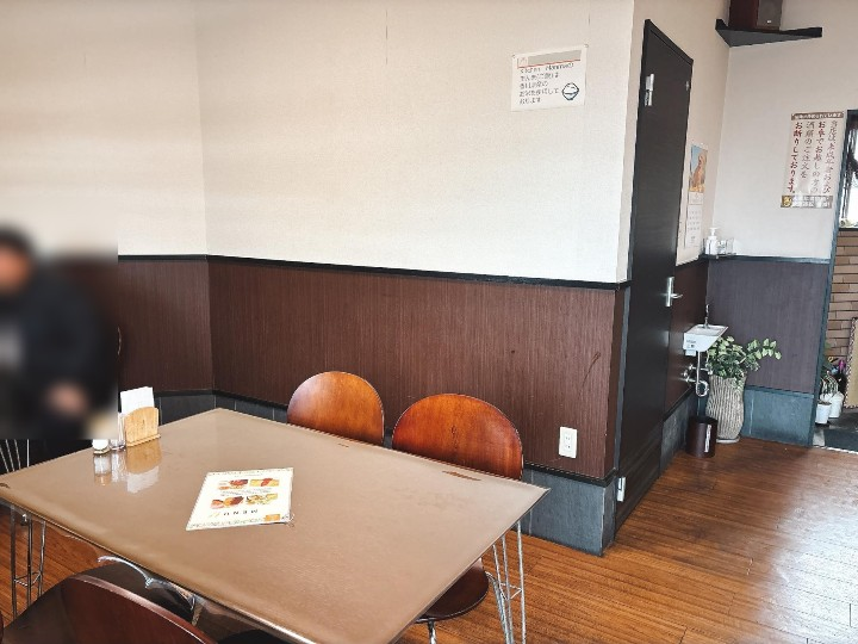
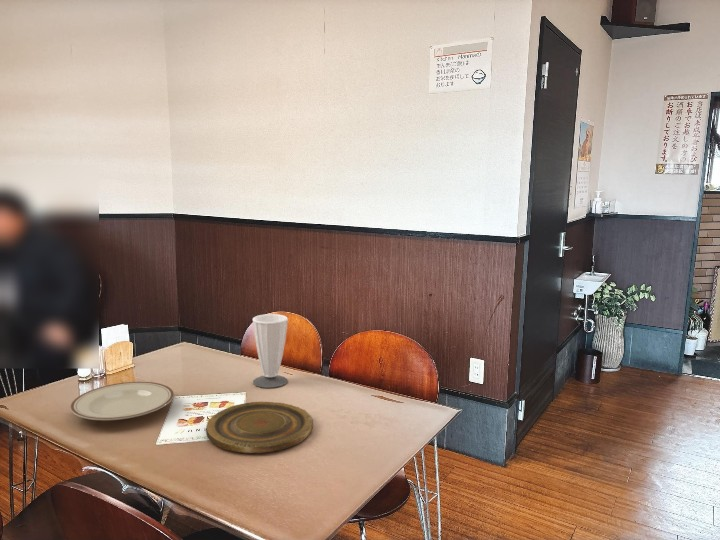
+ plate (260, 425)
+ plate (124, 404)
+ cup (270, 350)
